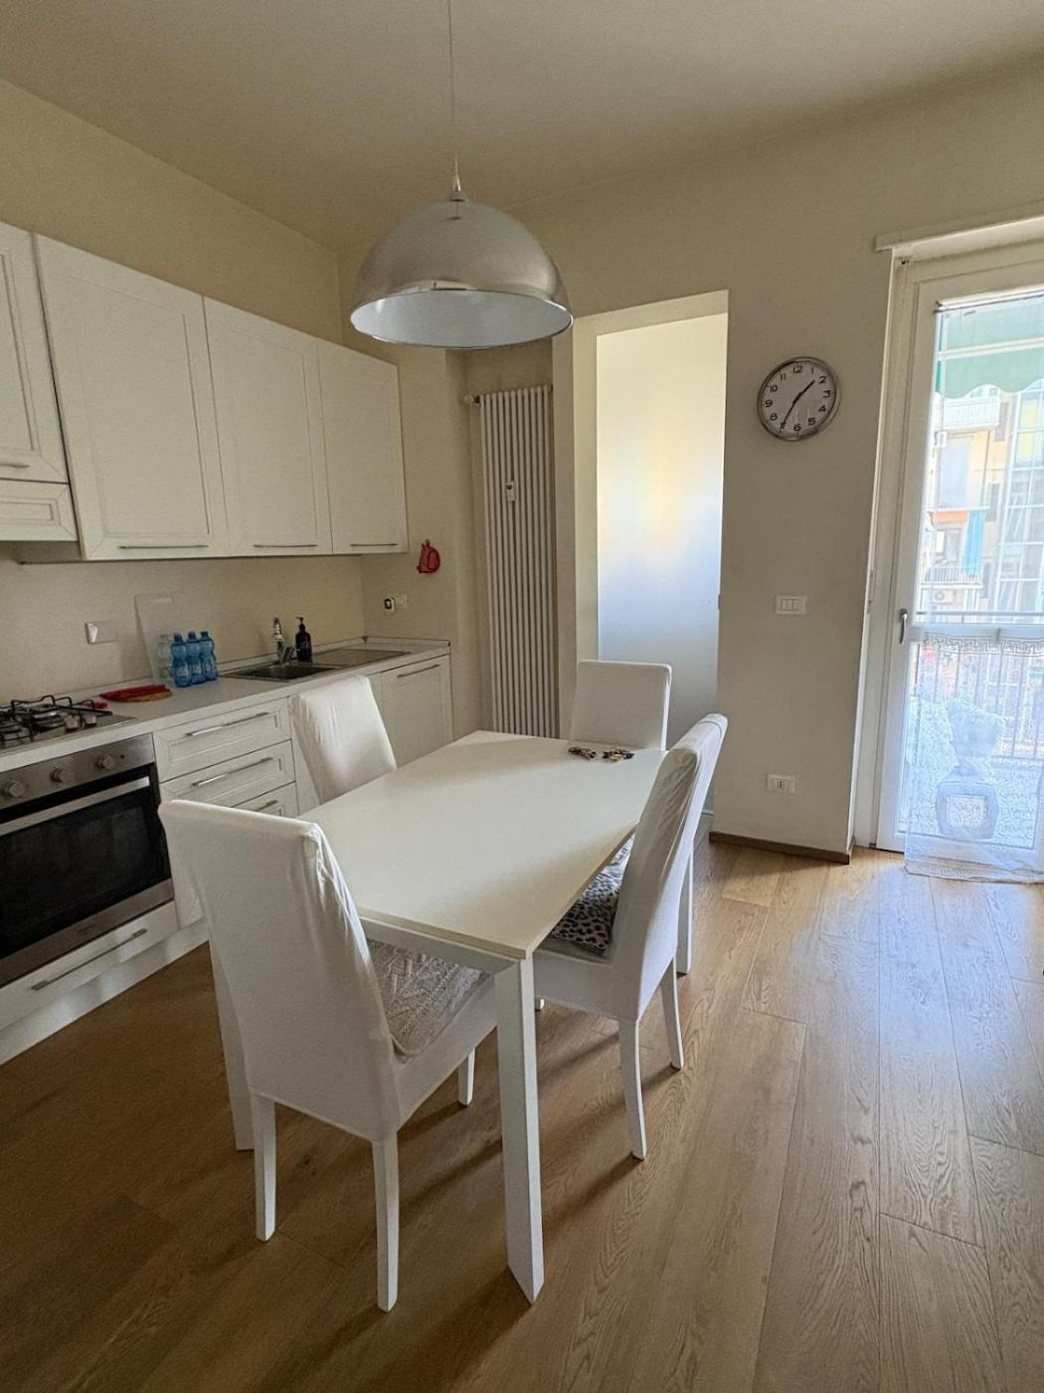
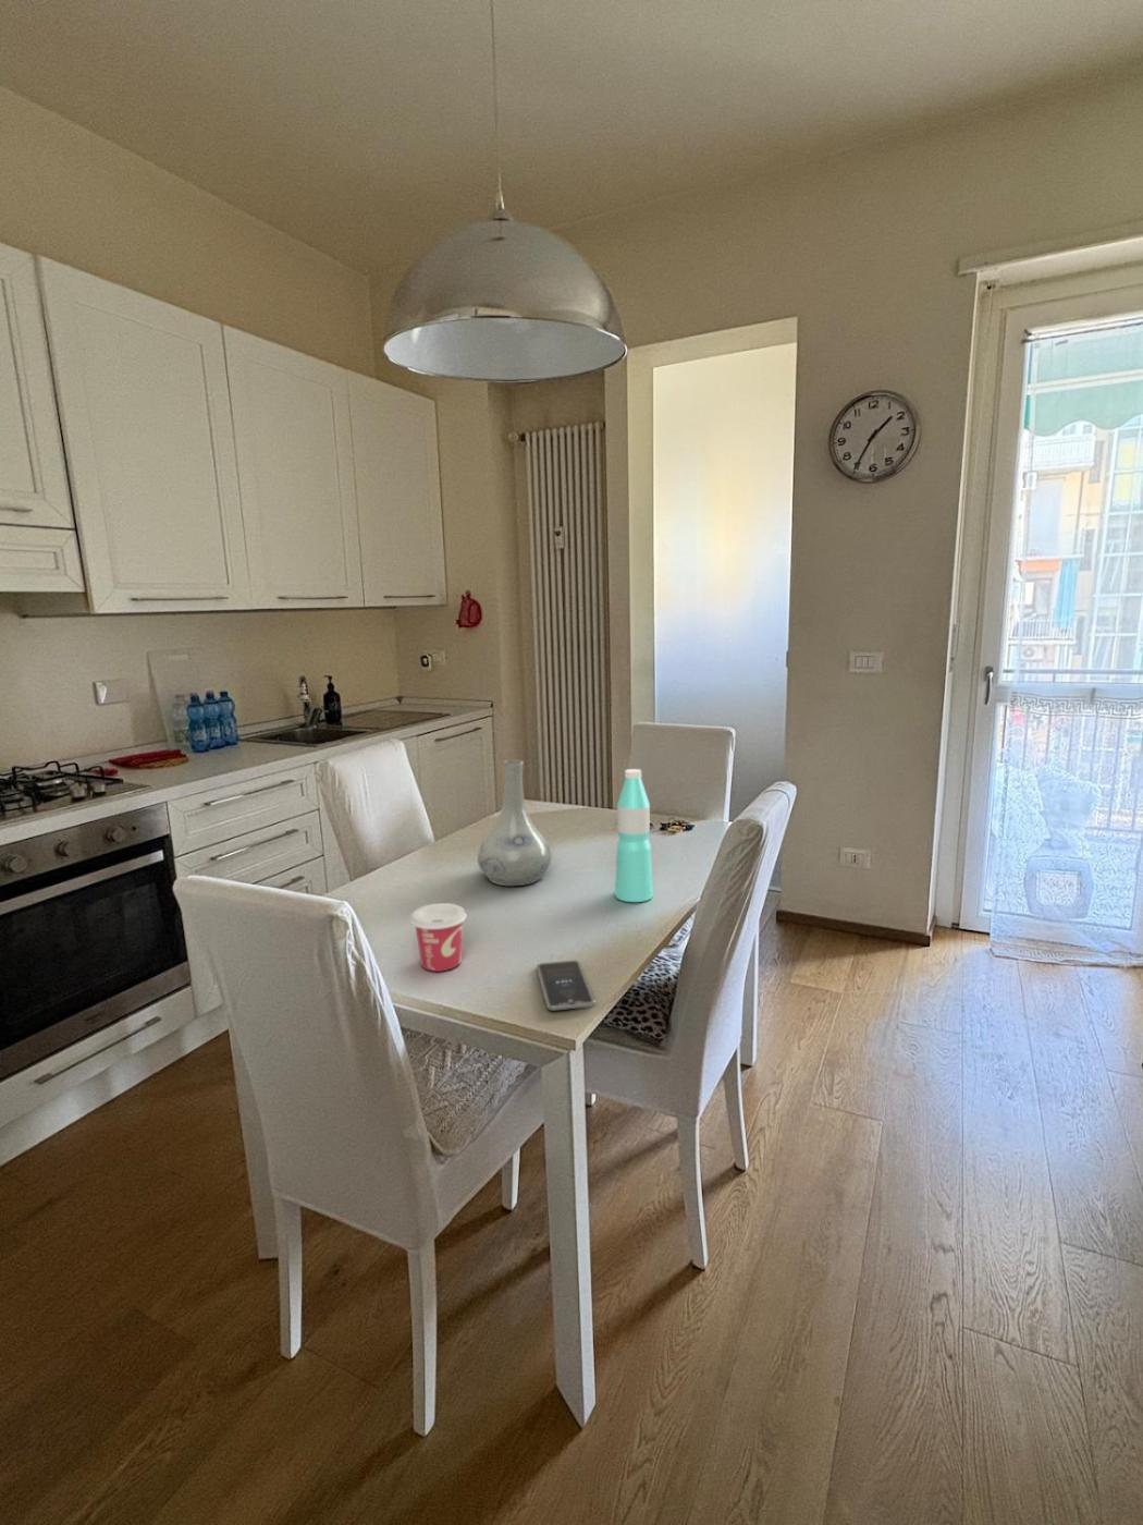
+ vase (513, 819)
+ cup (439, 937)
+ smartphone (564, 983)
+ water bottle (634, 833)
